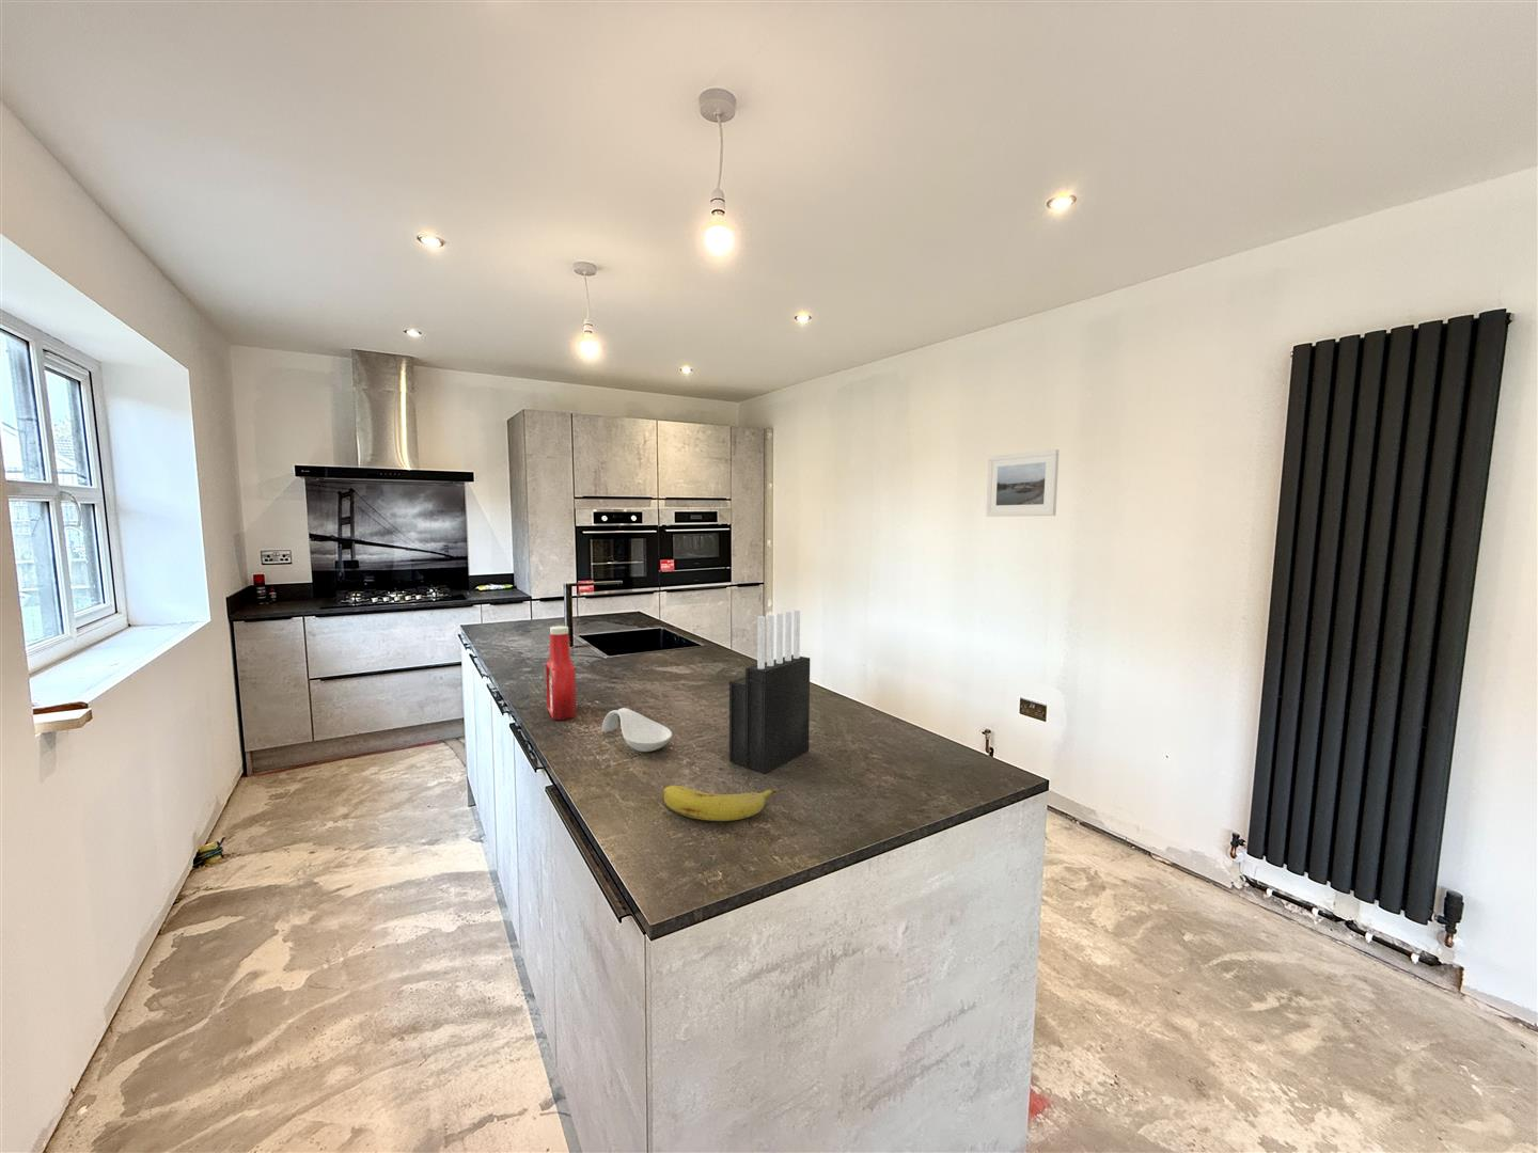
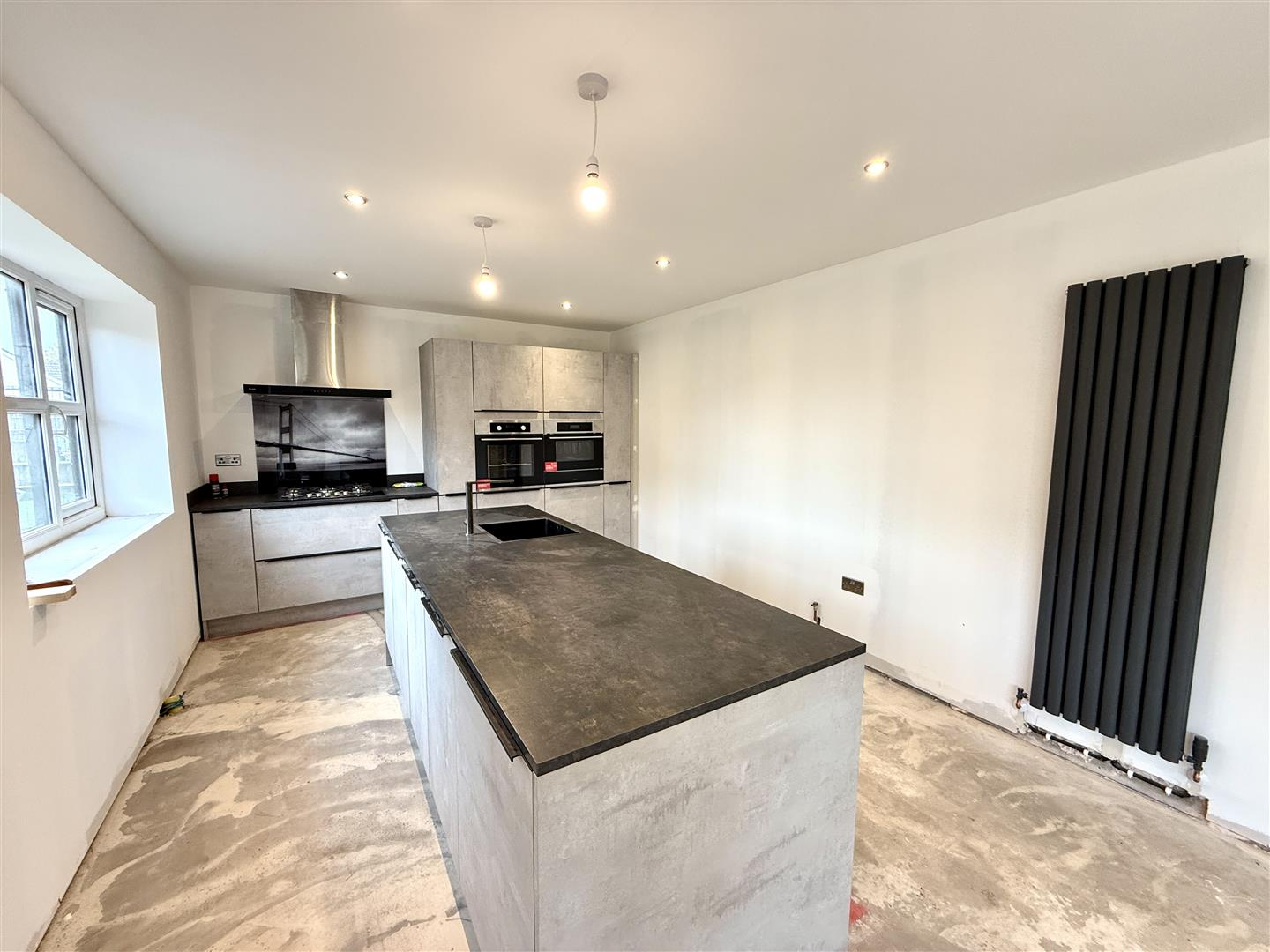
- knife block (767, 683)
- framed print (1020, 484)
- fruit (719, 795)
- soap bottle (559, 670)
- spoon rest (633, 728)
